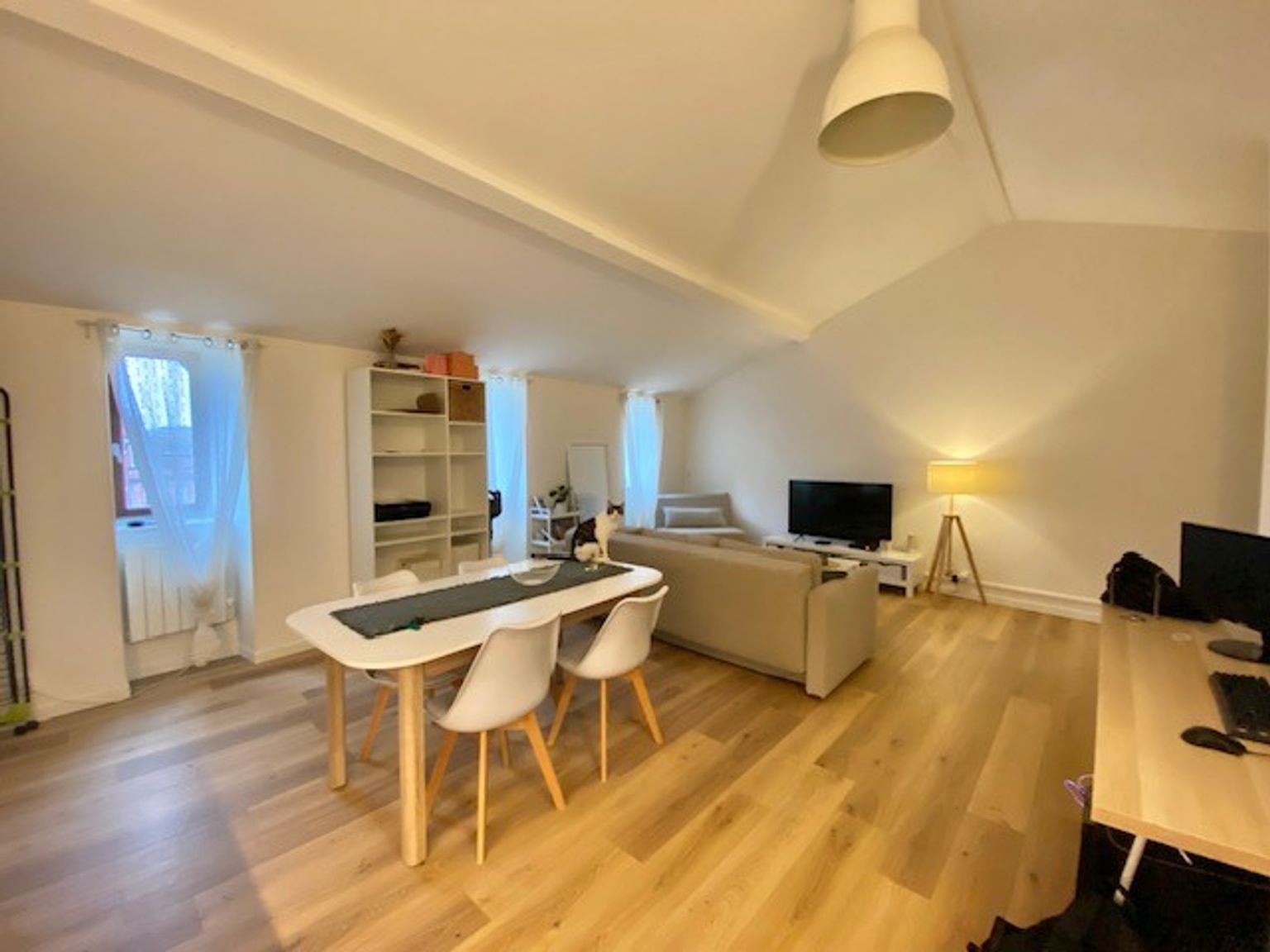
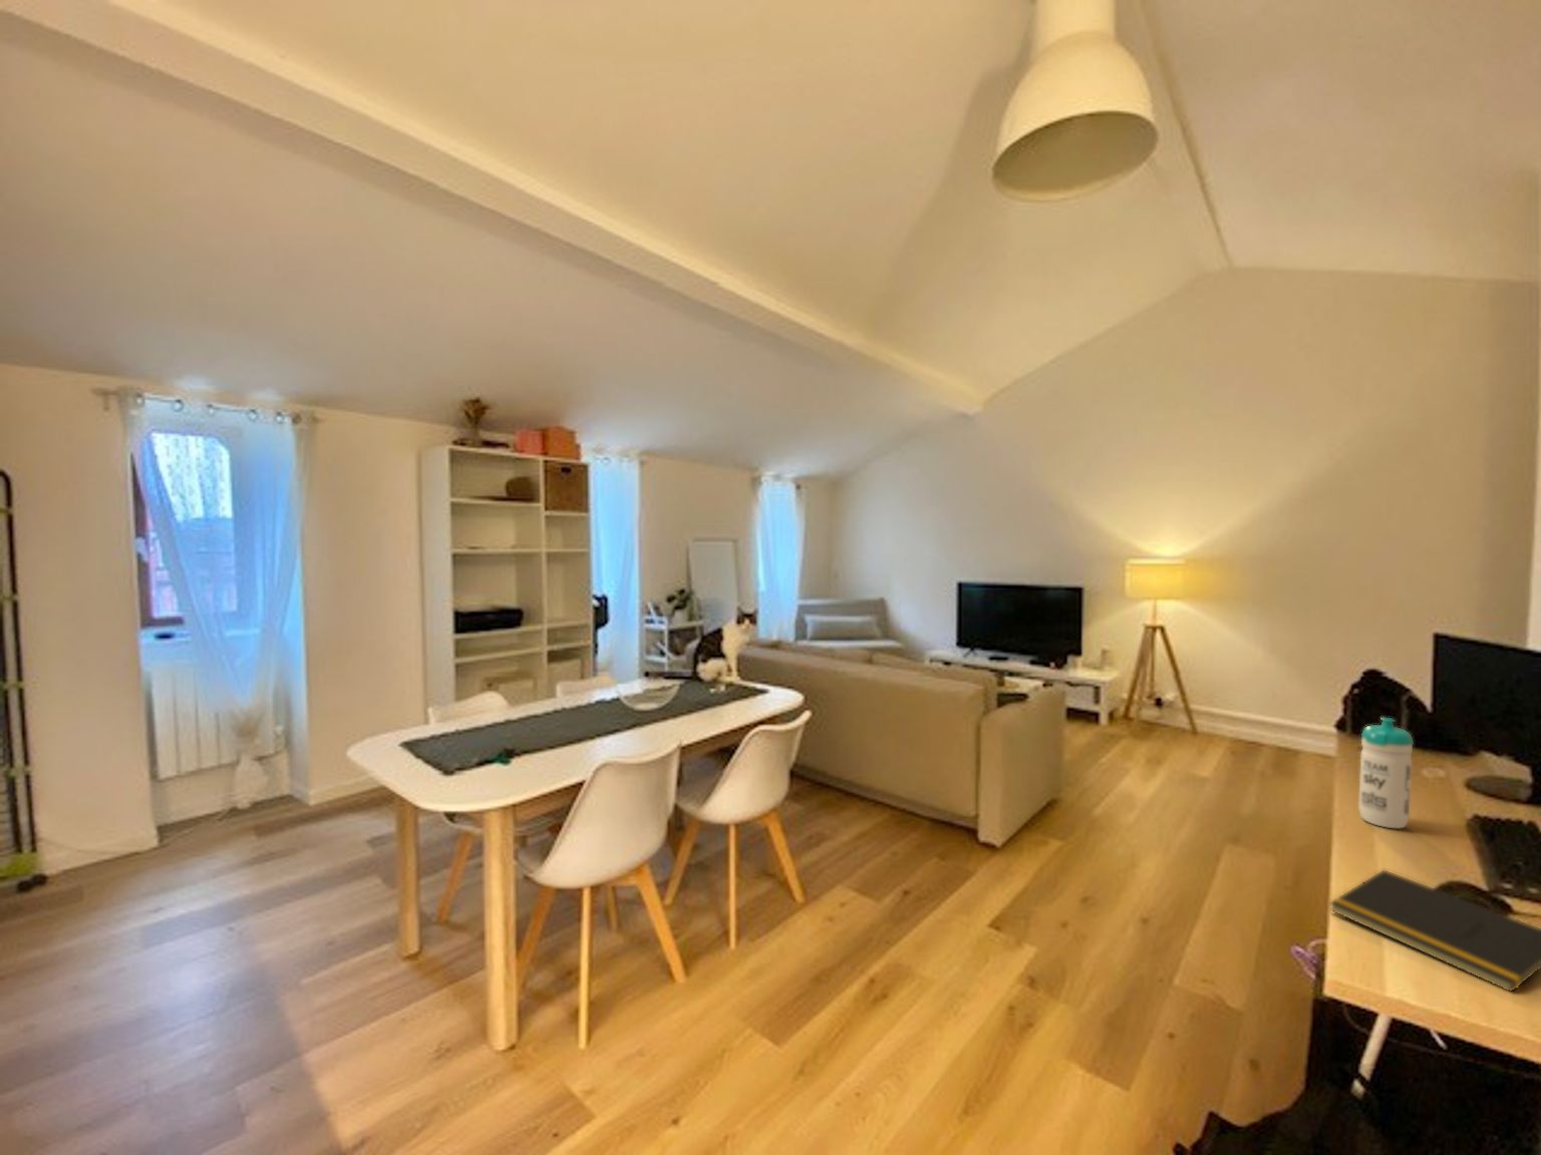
+ water bottle (1384, 770)
+ notepad (1439, 922)
